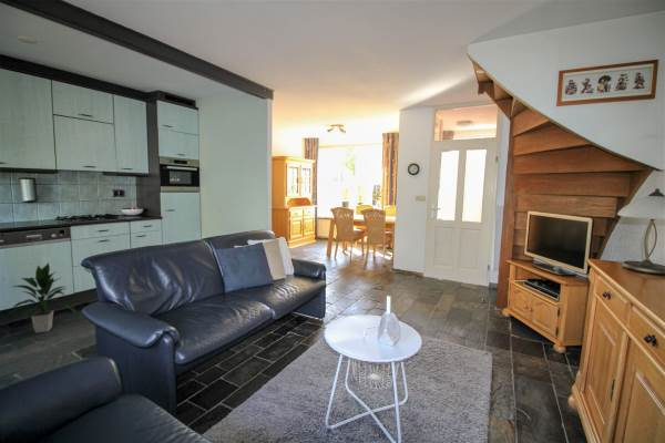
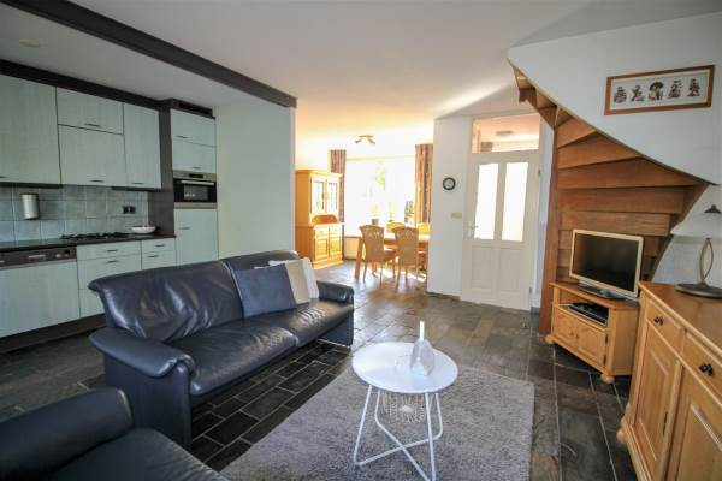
- indoor plant (43, 298)
